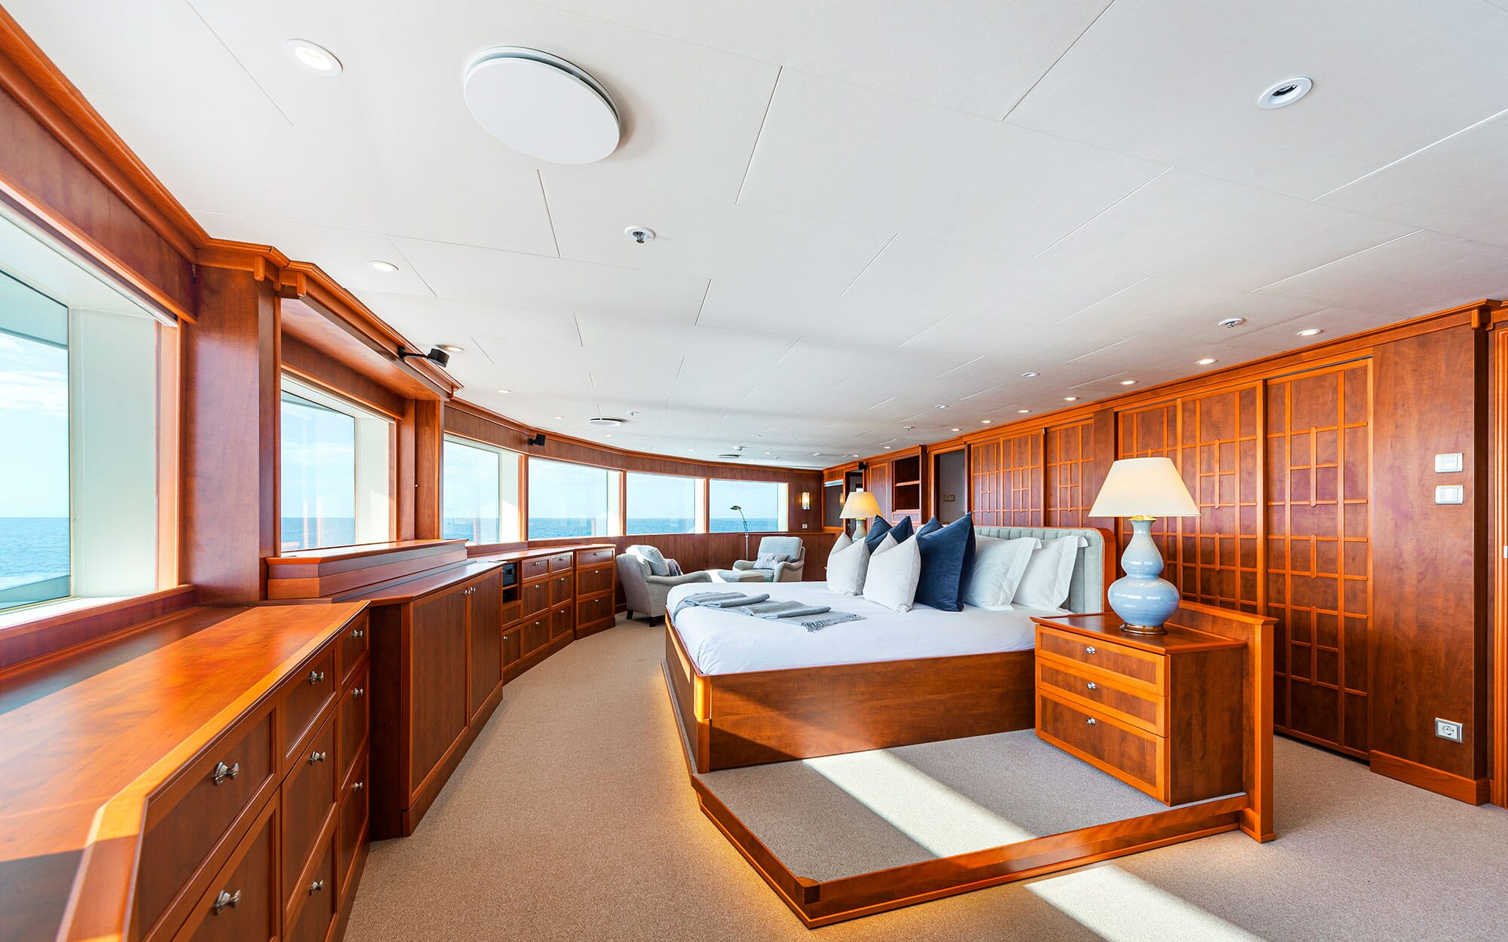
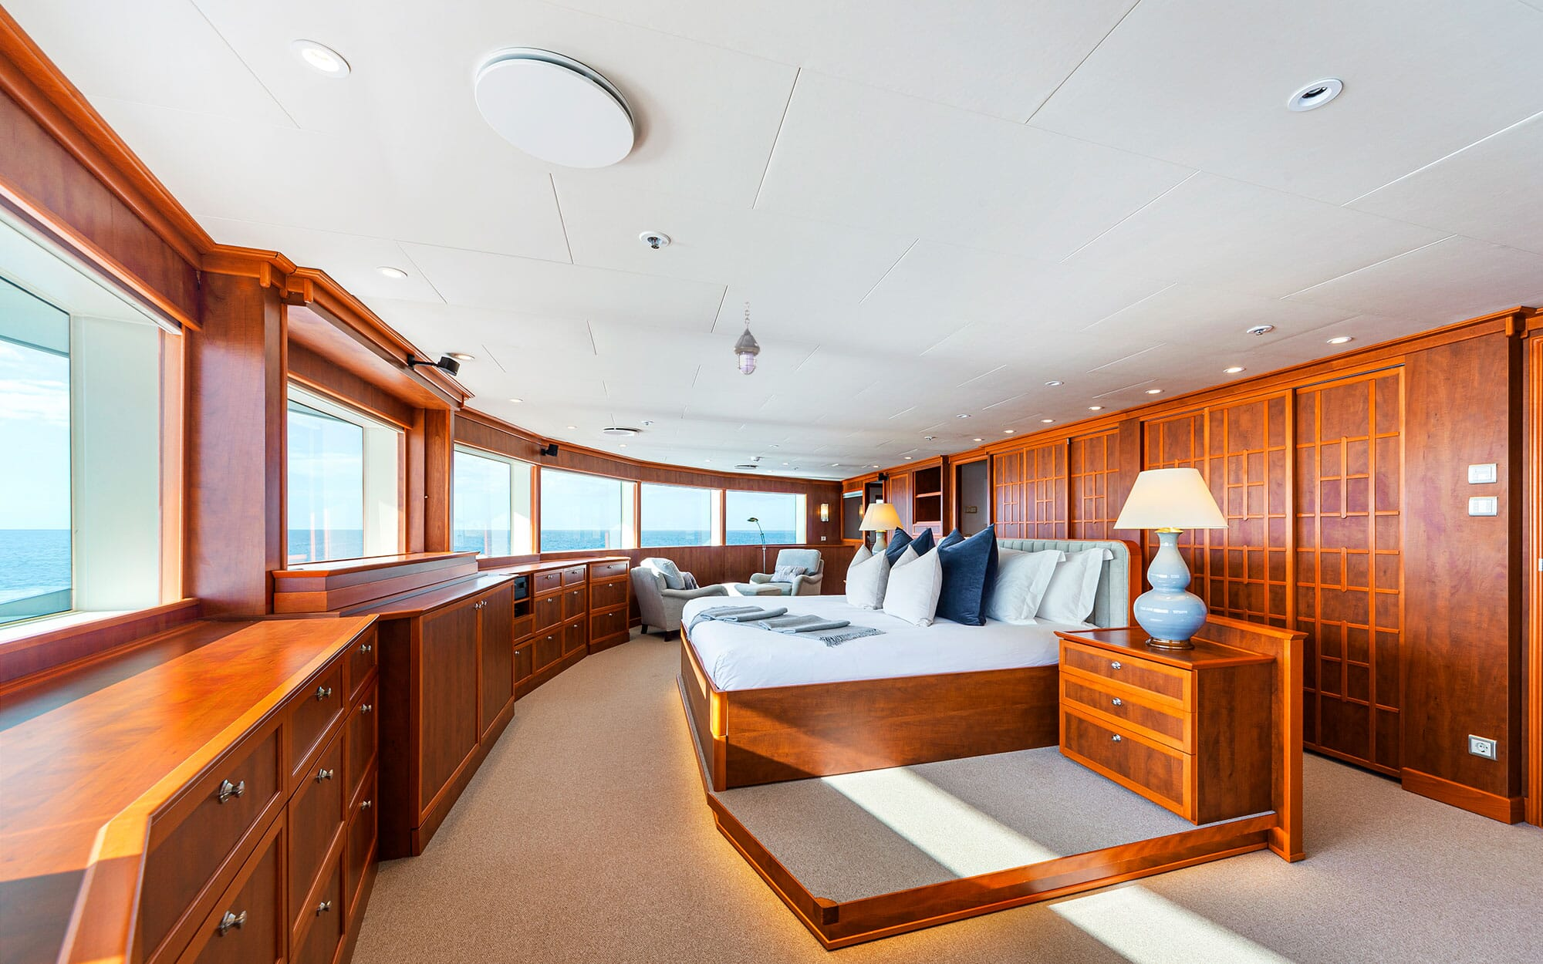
+ hanging lantern (747, 337)
